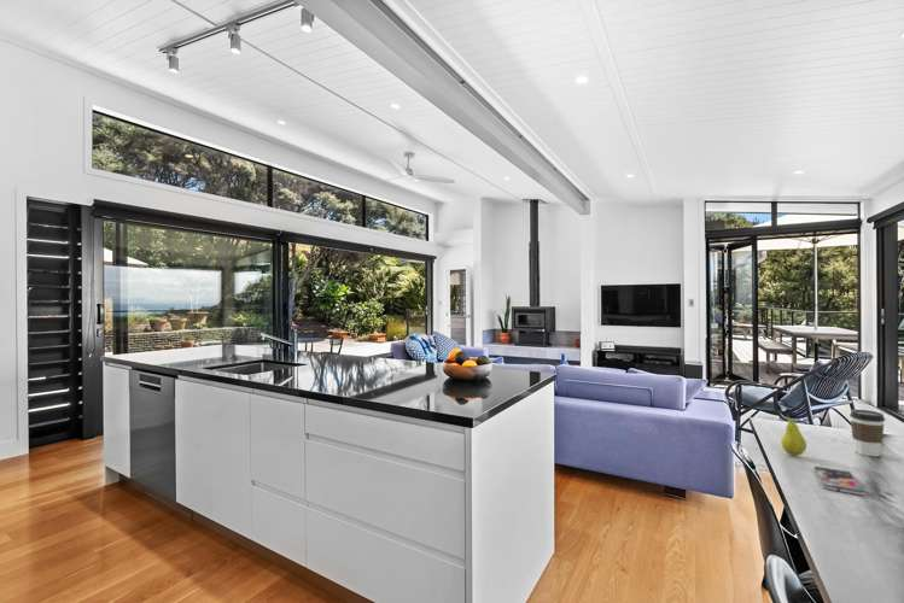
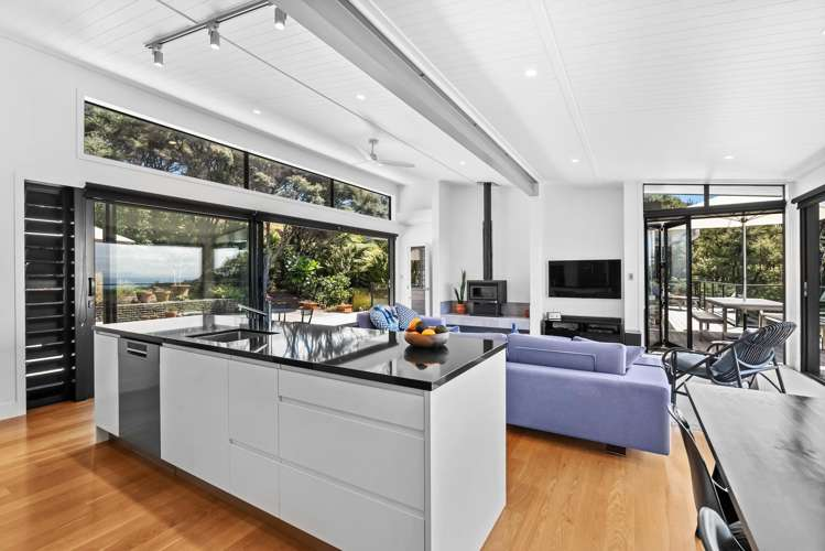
- coffee cup (867, 432)
- smartphone (836, 479)
- fruit (793, 434)
